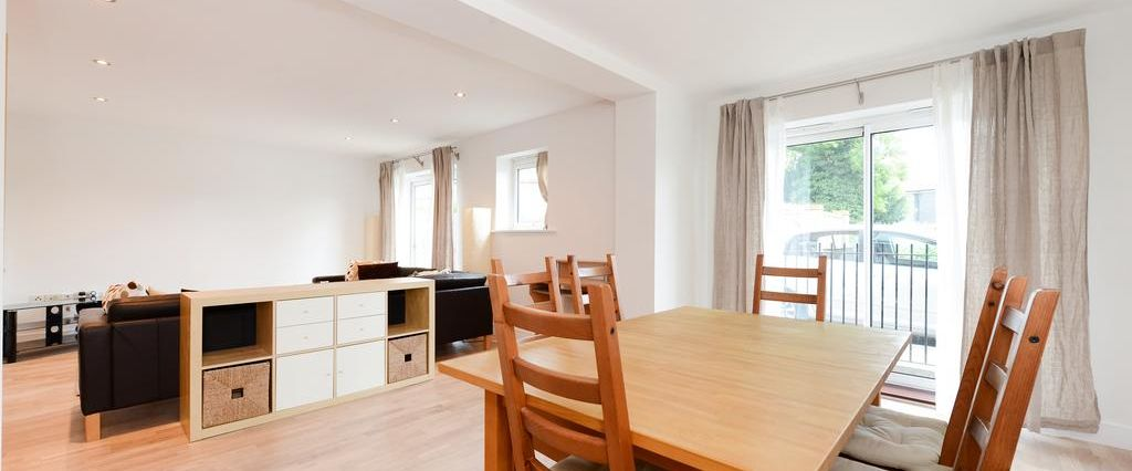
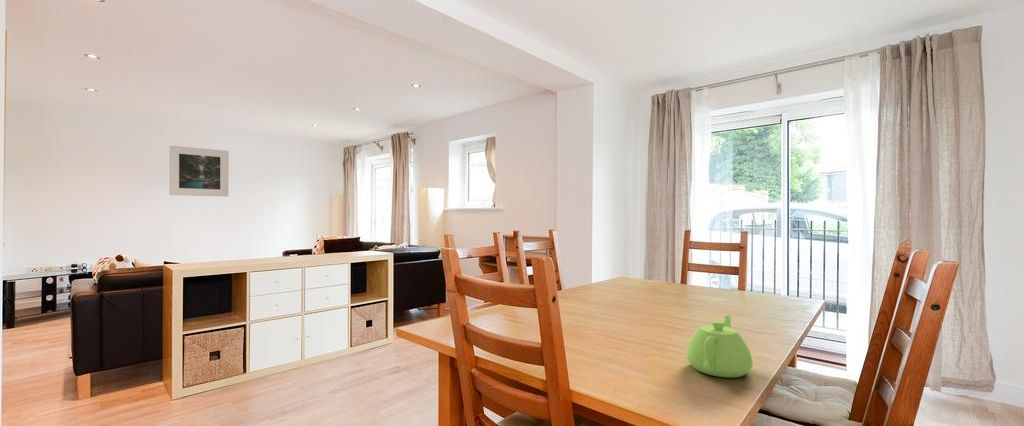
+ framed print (200, 172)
+ teapot (719, 343)
